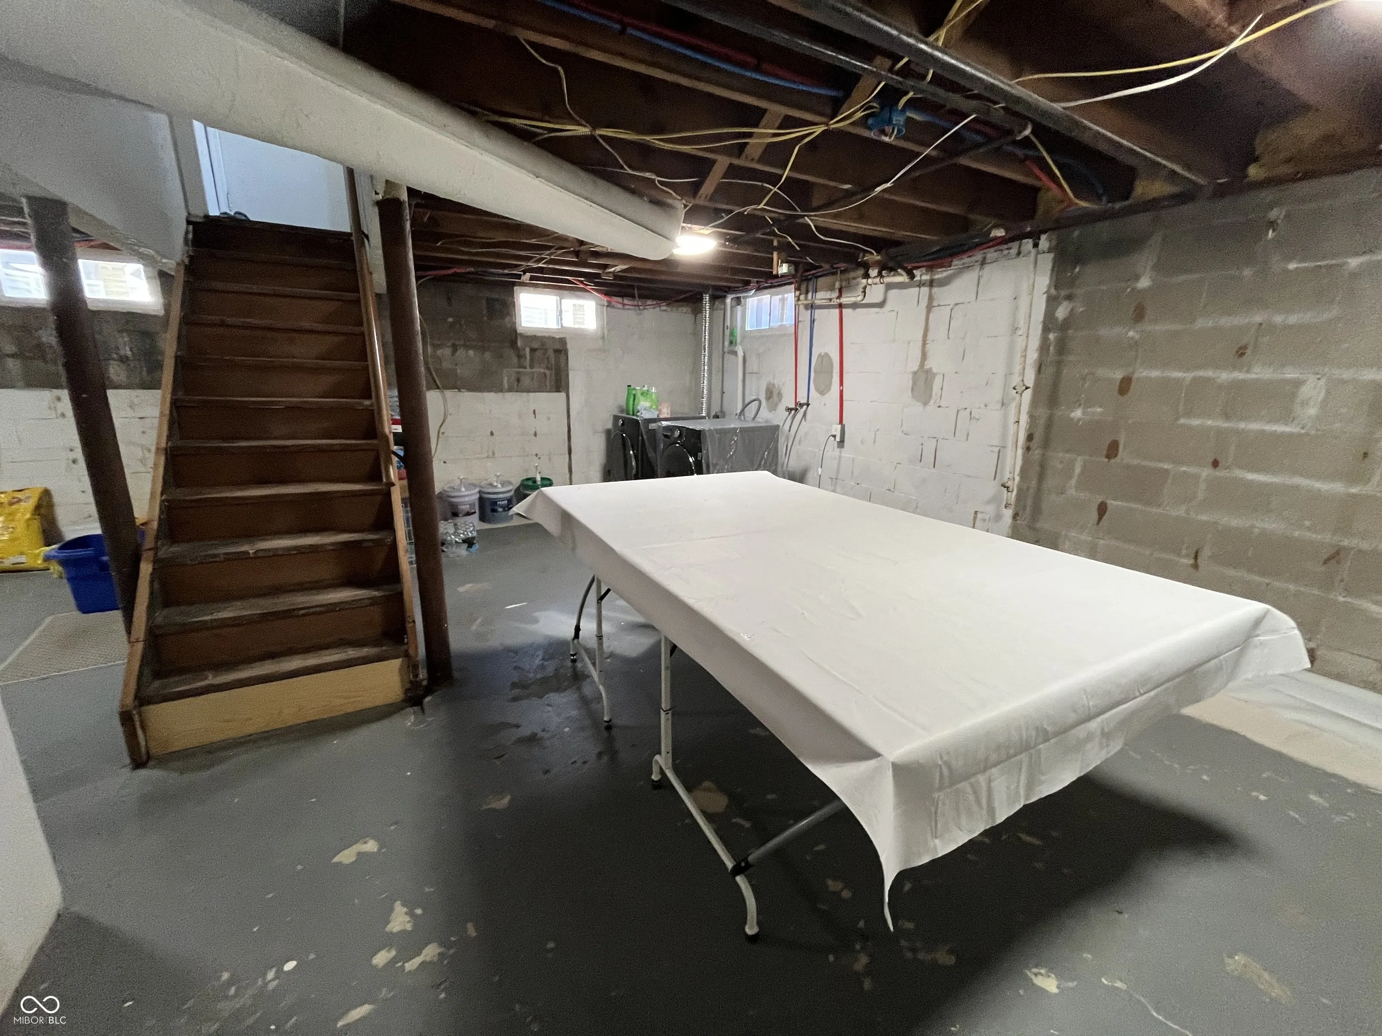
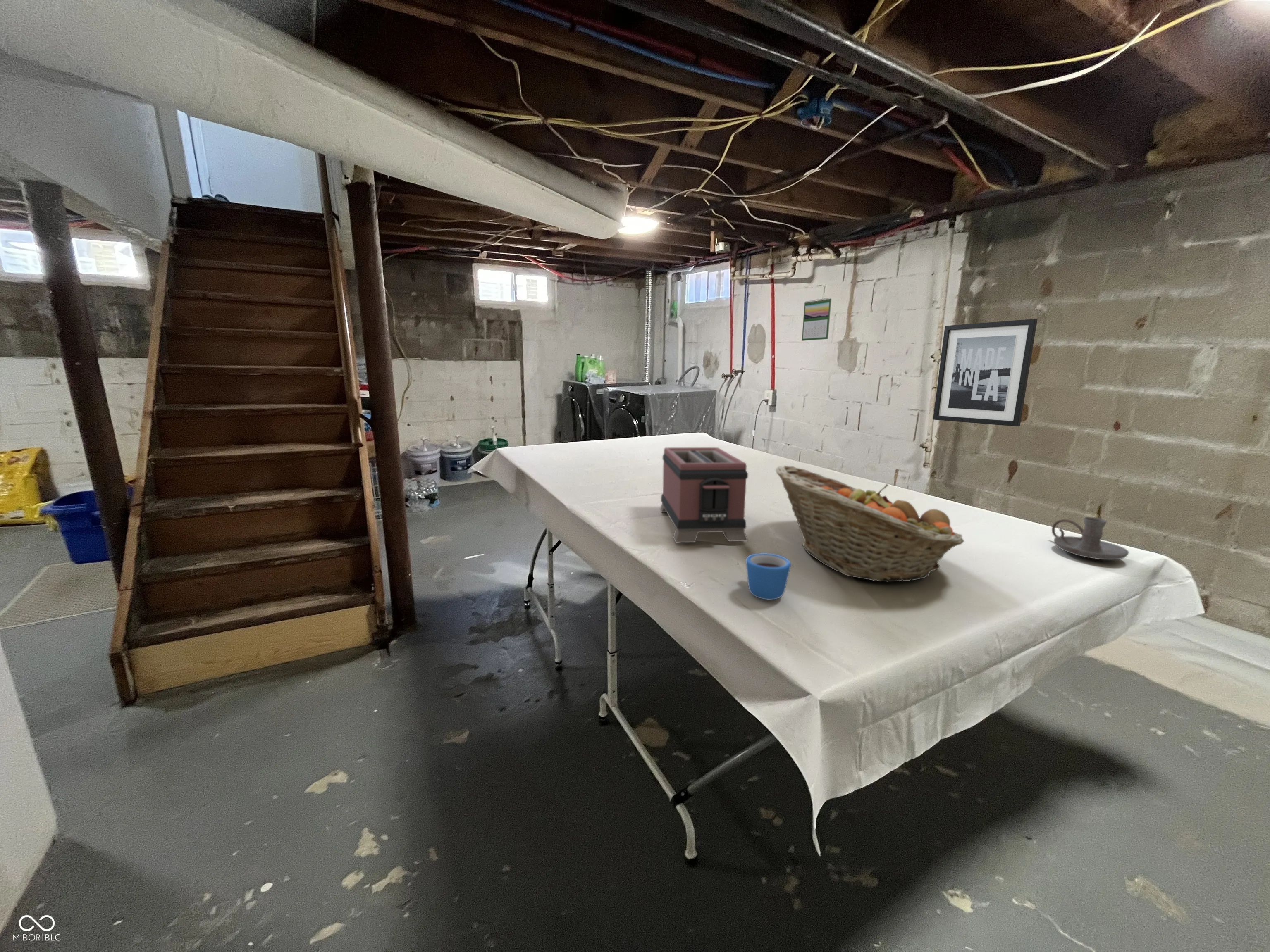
+ candle holder (1085, 535)
+ fruit basket (858, 515)
+ mug (764, 575)
+ calendar (816, 319)
+ toaster (701, 491)
+ wall art (981, 374)
